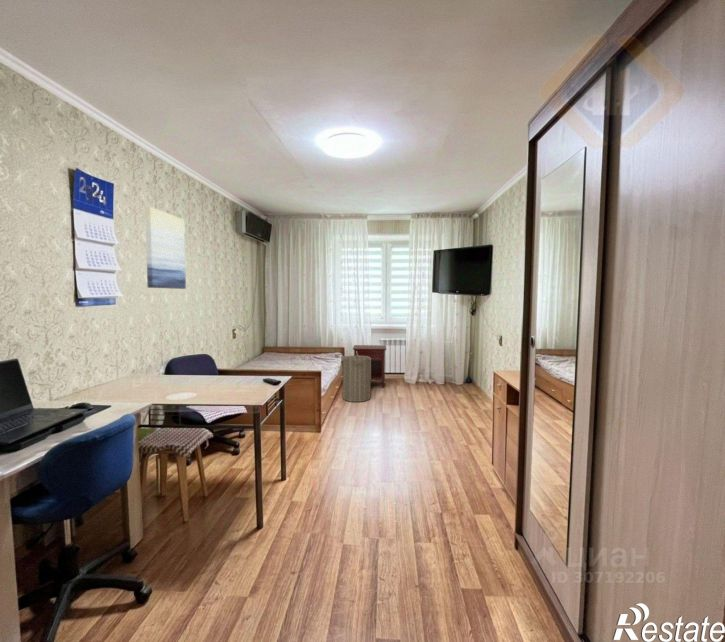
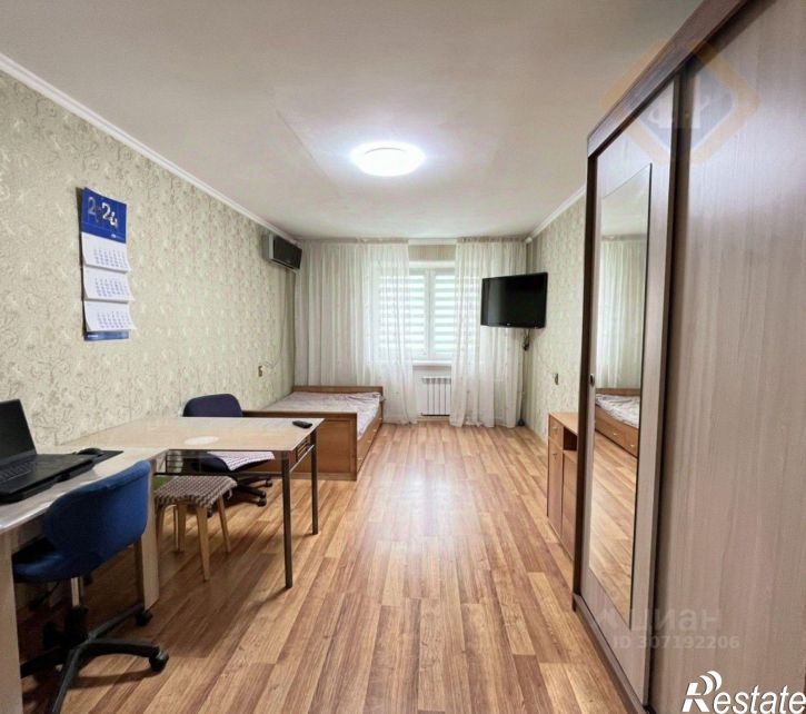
- nightstand (371, 365)
- laundry hamper (356, 374)
- wall art (167, 251)
